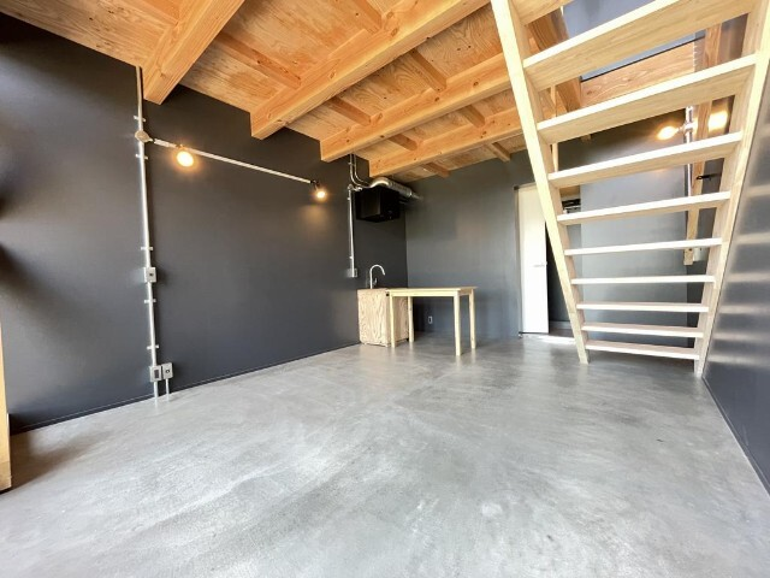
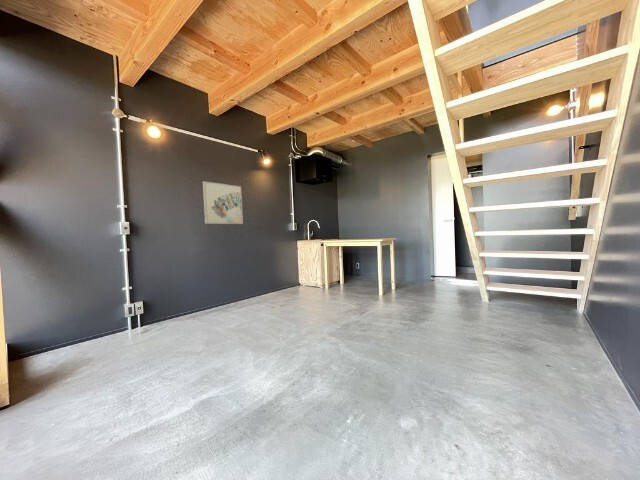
+ wall art (224, 203)
